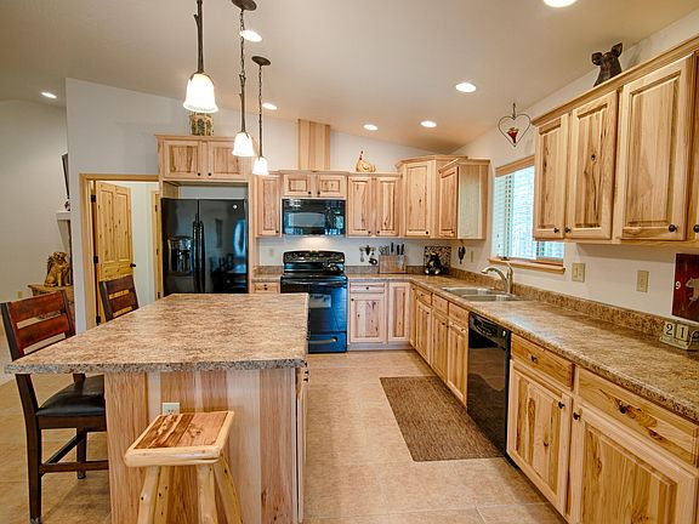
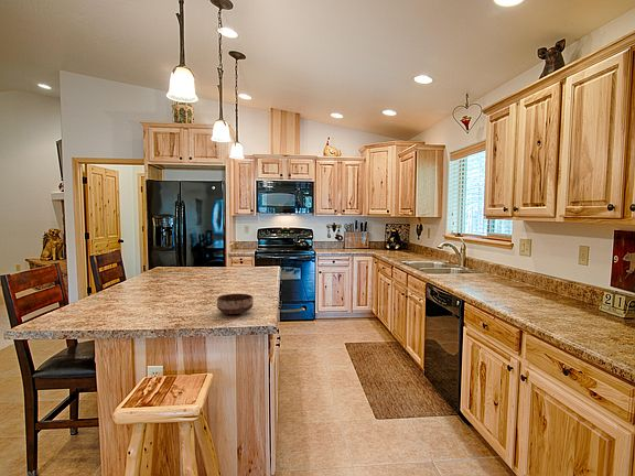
+ bowl (235, 304)
